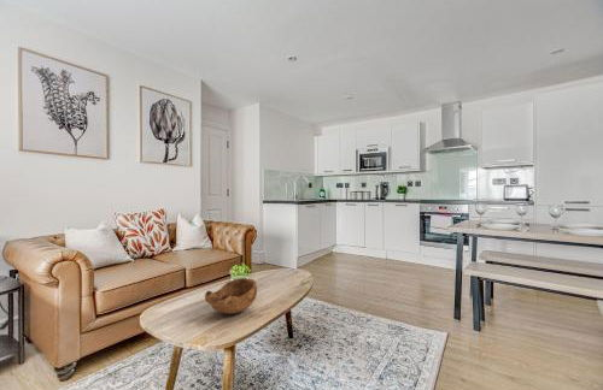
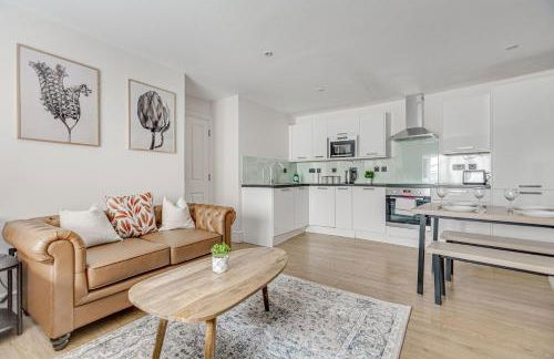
- wooden bowl (232, 297)
